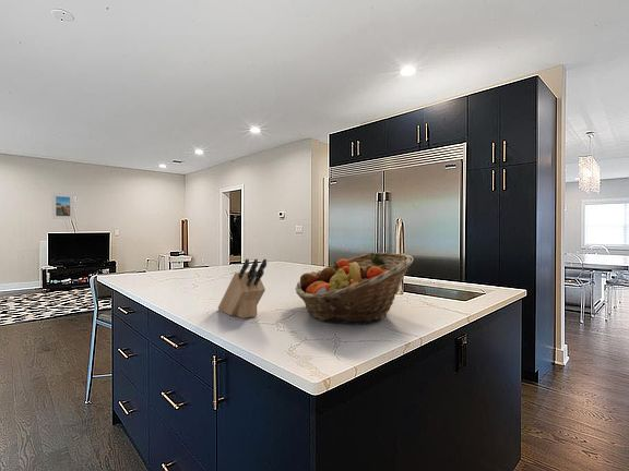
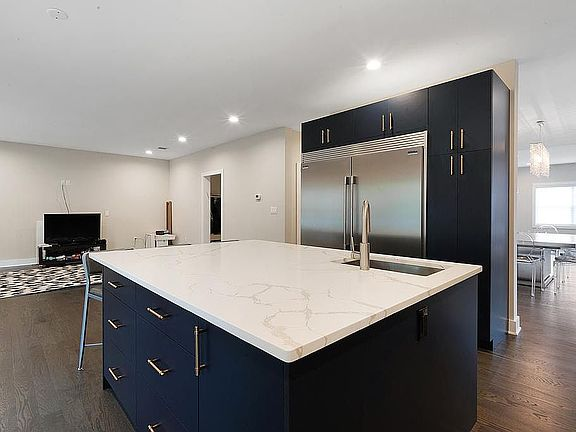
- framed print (62, 206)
- fruit basket (352, 282)
- knife block (242, 286)
